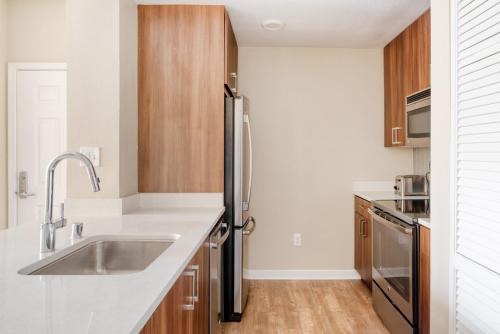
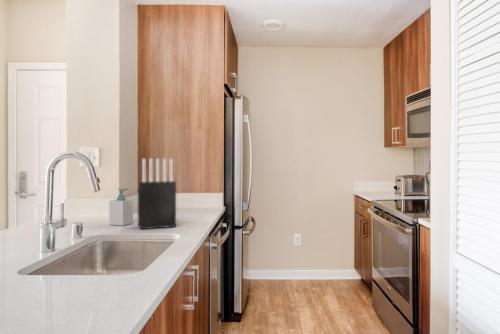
+ soap bottle (121, 206)
+ knife block (156, 192)
